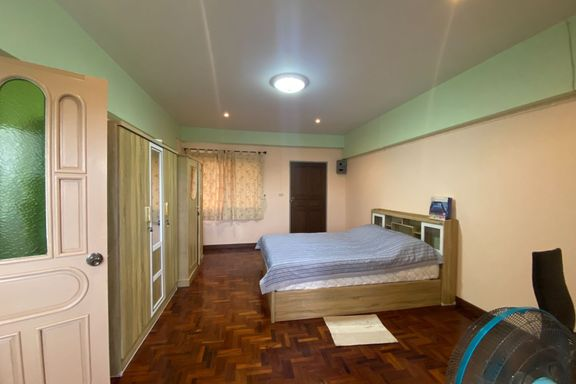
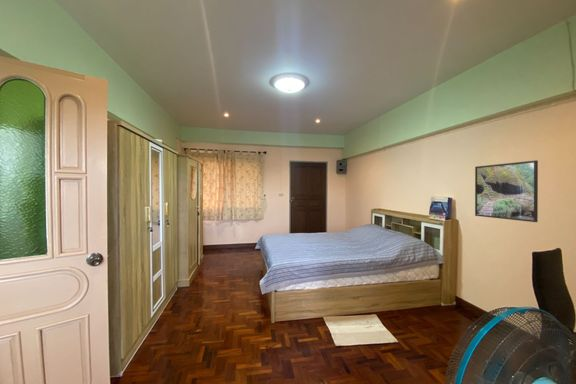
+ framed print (502, 191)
